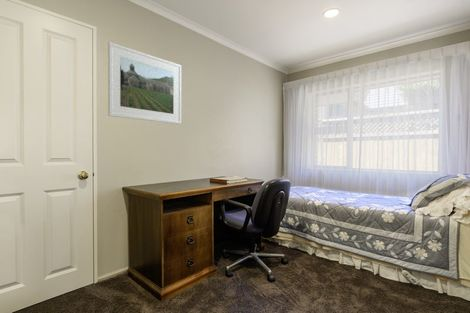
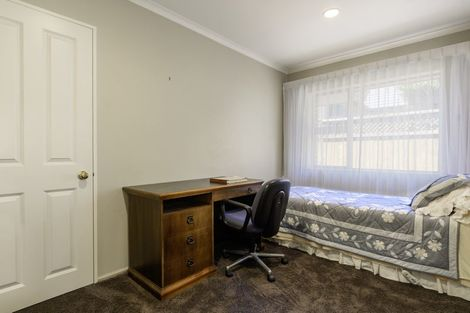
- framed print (148, 87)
